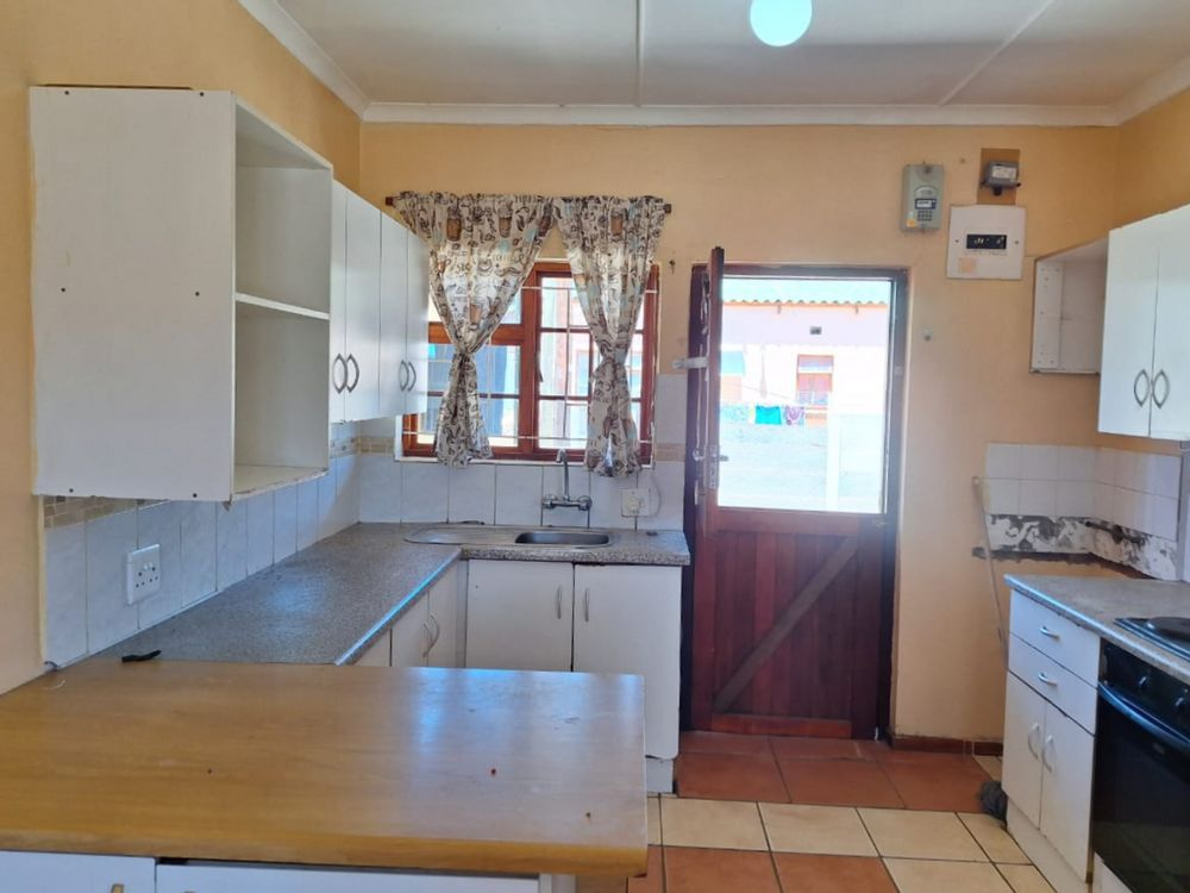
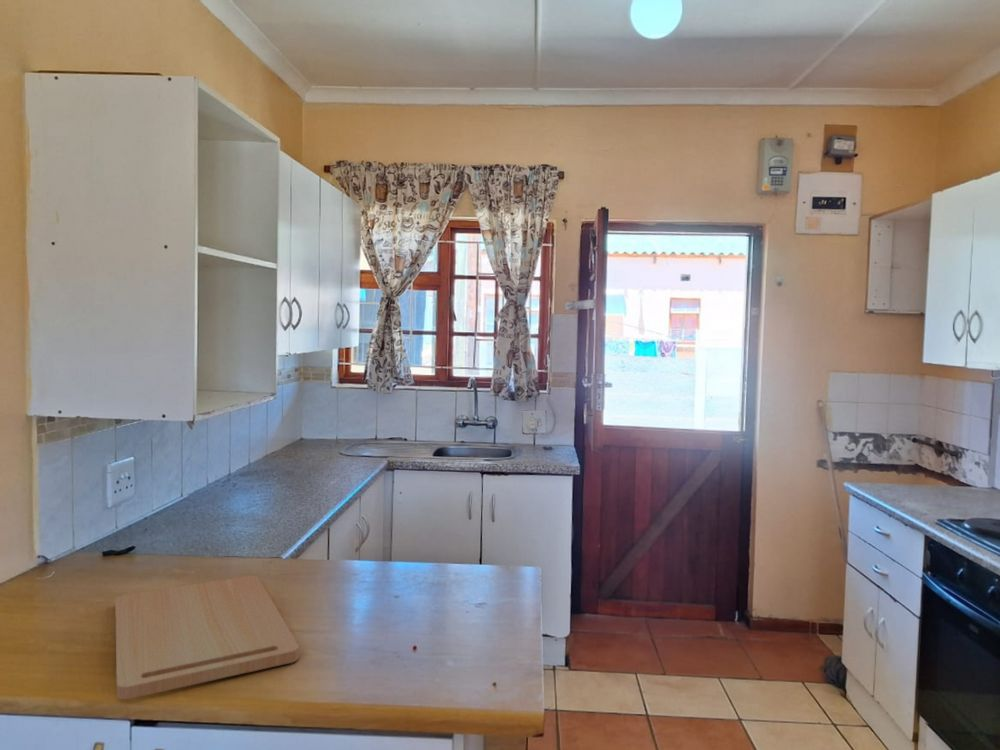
+ cutting board (200, 625)
